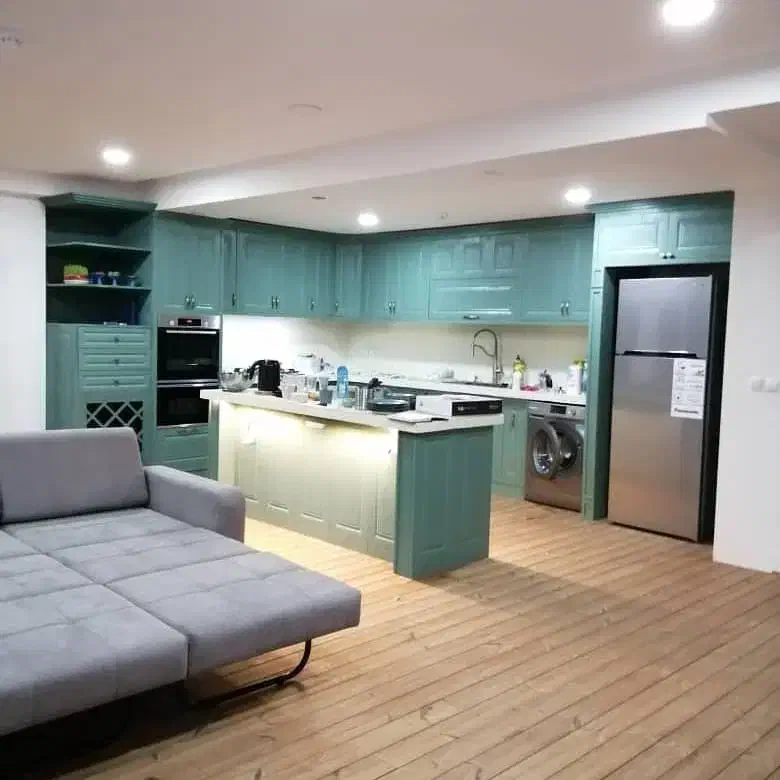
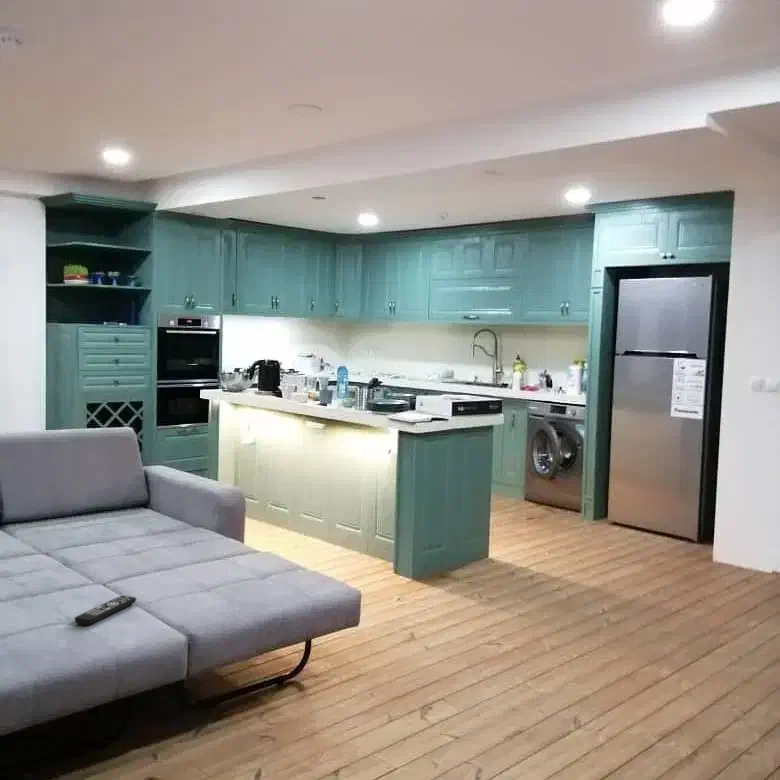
+ remote control (106, 609)
